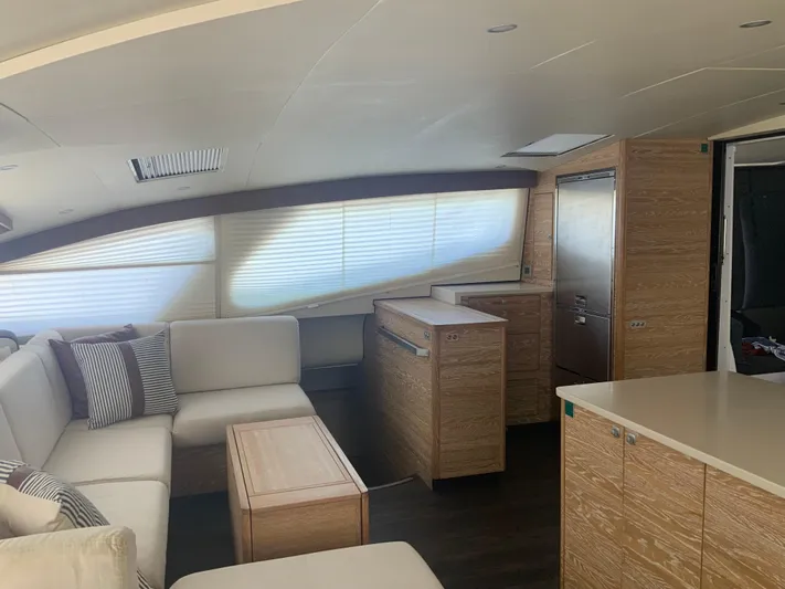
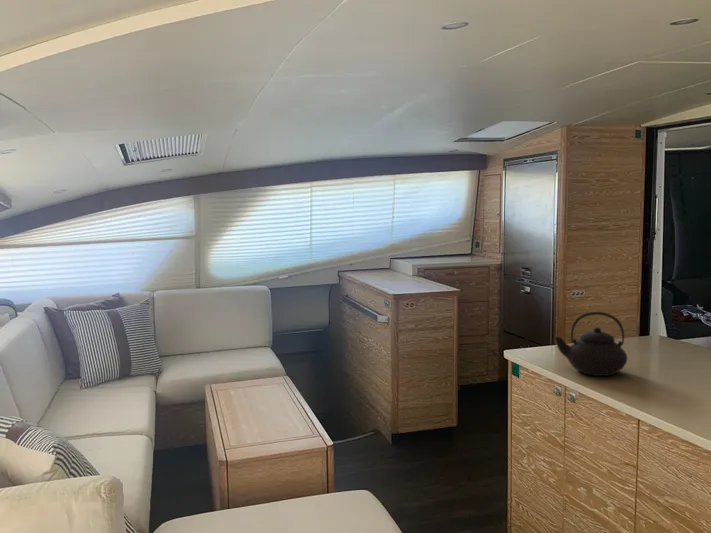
+ teapot (590, 341)
